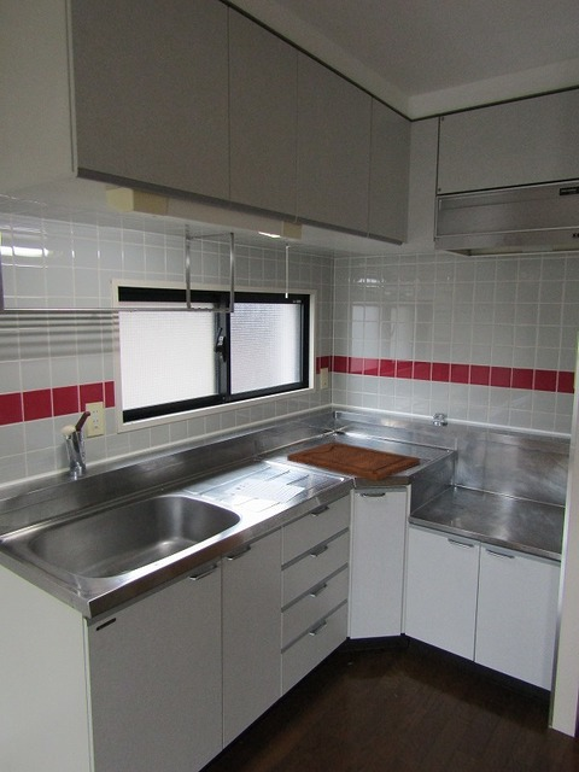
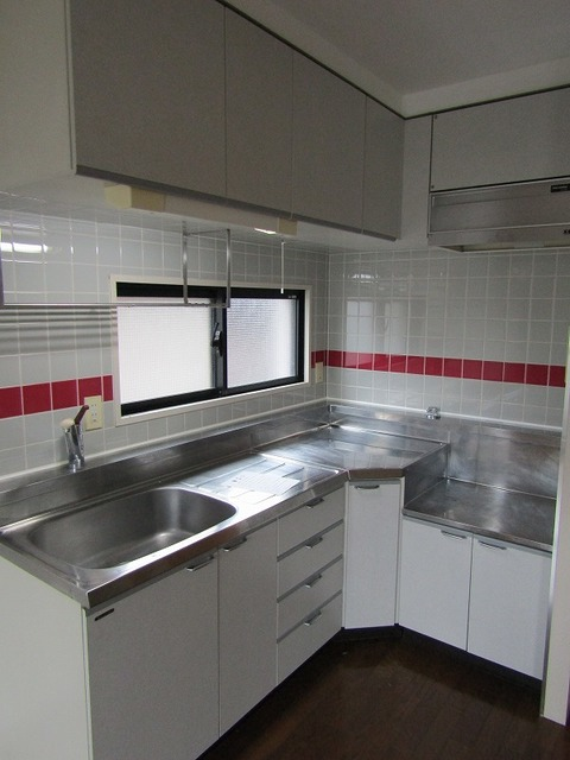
- cutting board (352, 458)
